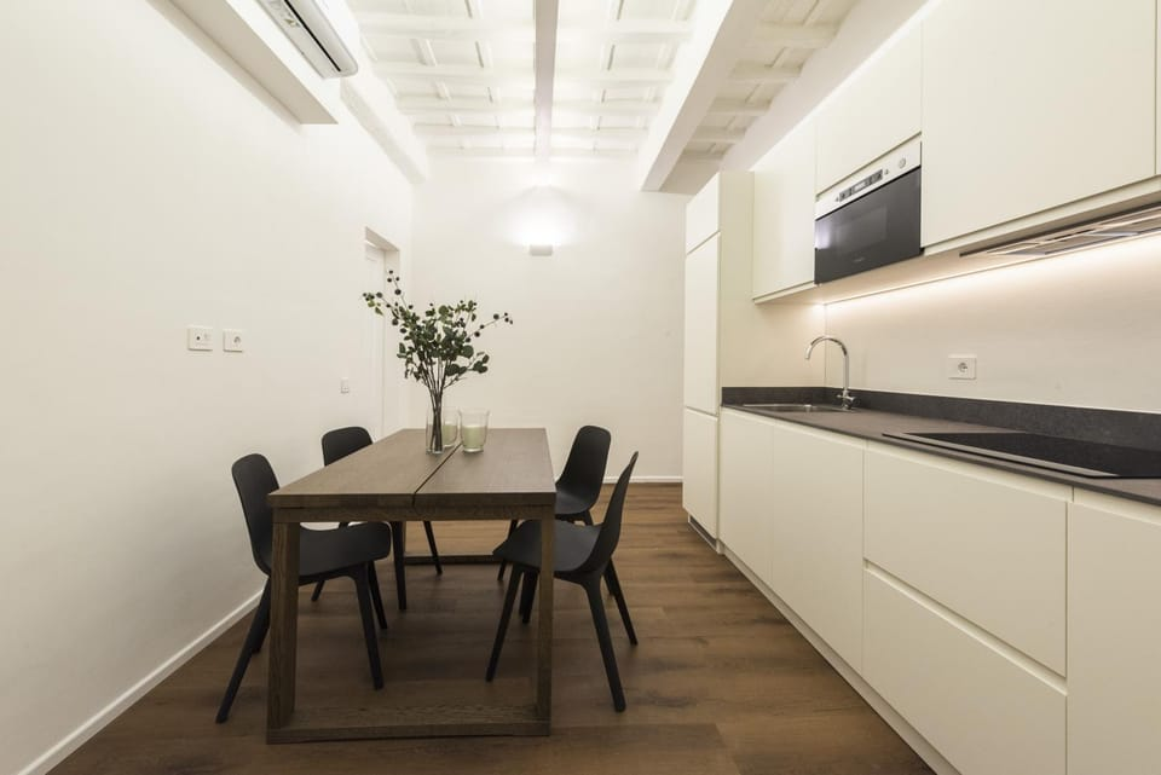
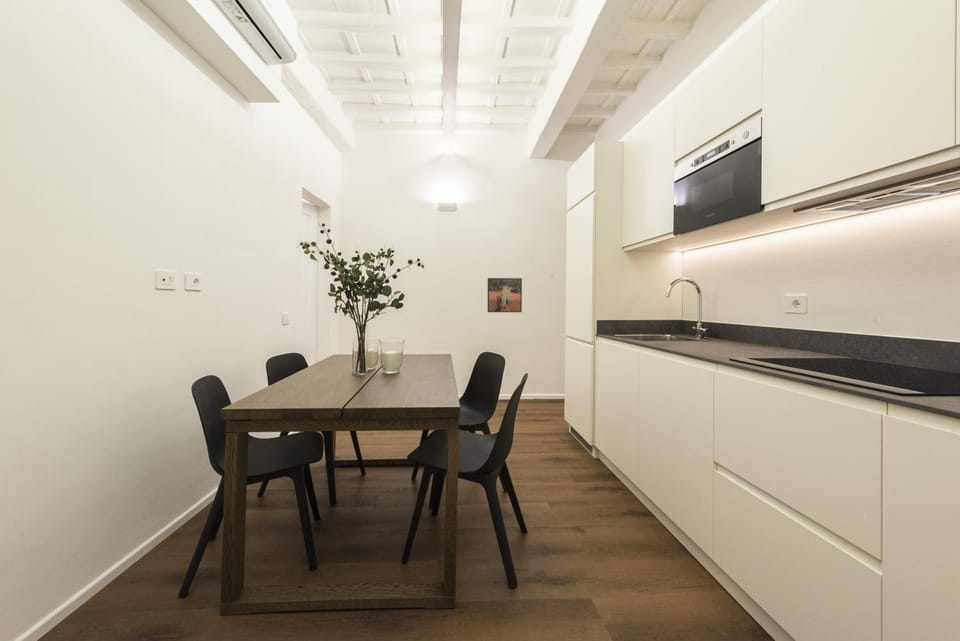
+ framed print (504, 295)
